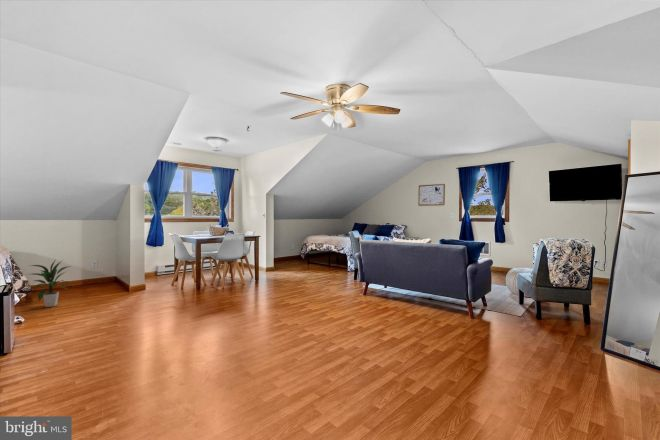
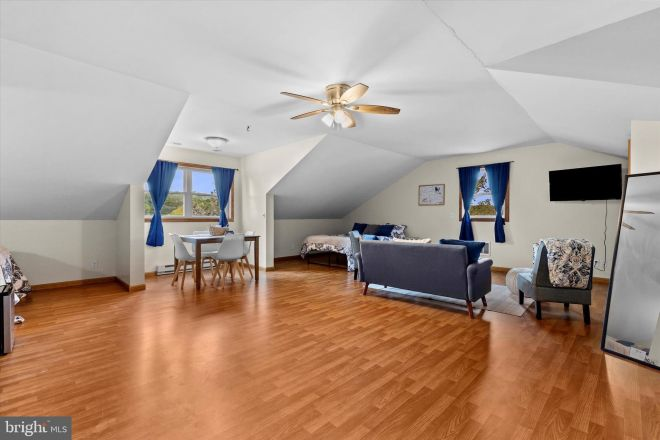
- indoor plant (48, 282)
